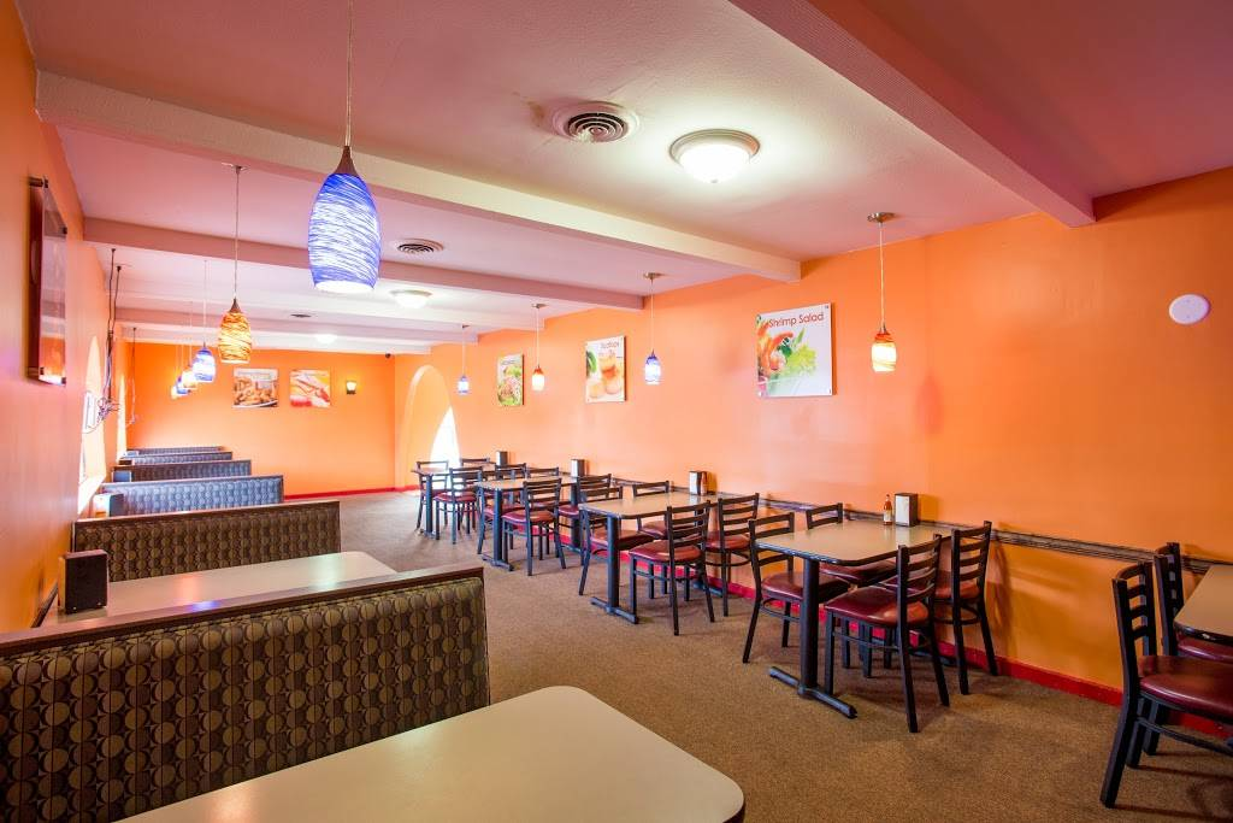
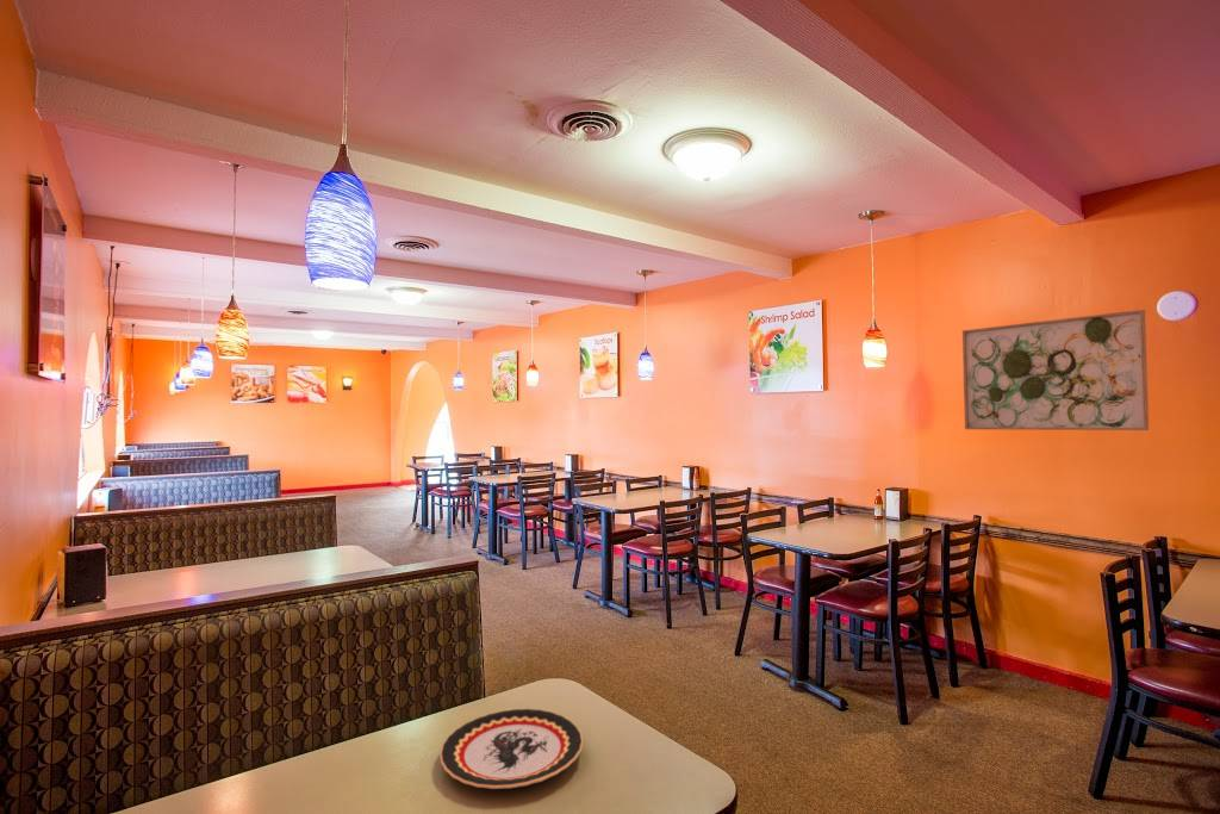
+ wall art (1045, 375)
+ plate (512, 748)
